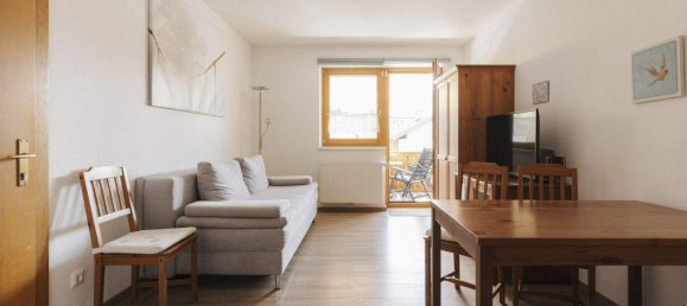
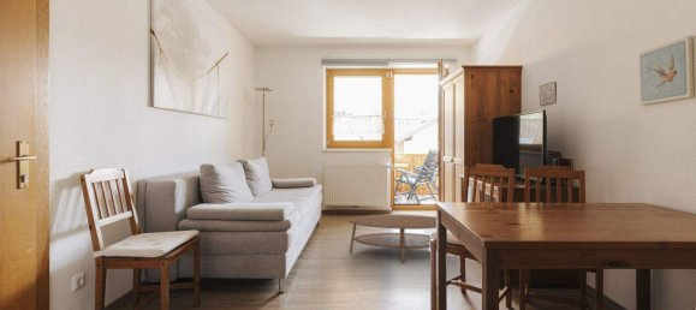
+ coffee table (401, 236)
